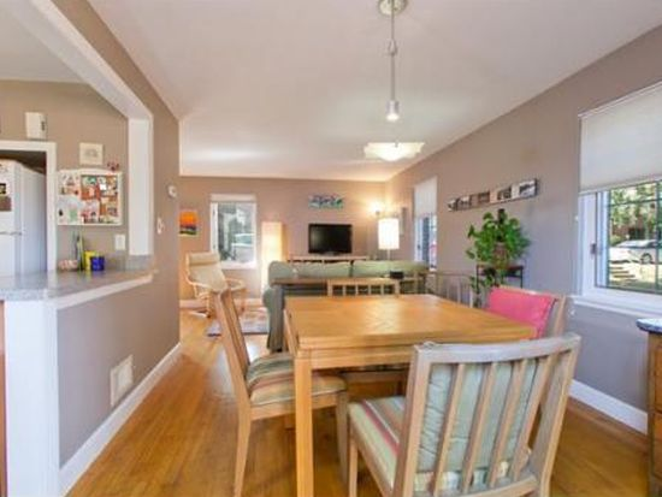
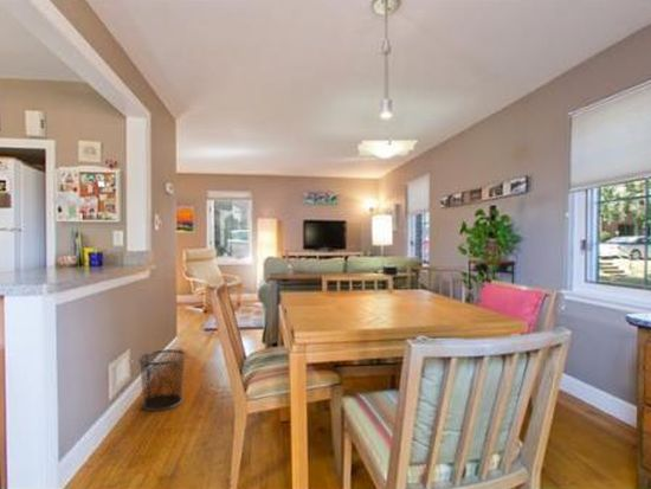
+ trash can (162, 379)
